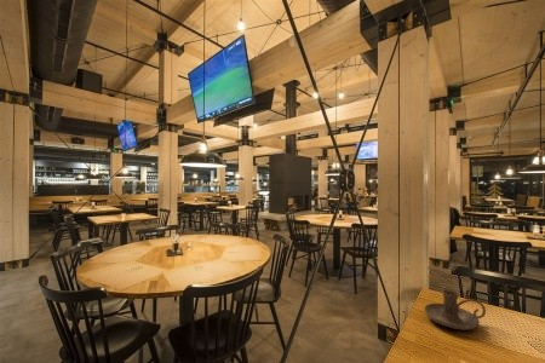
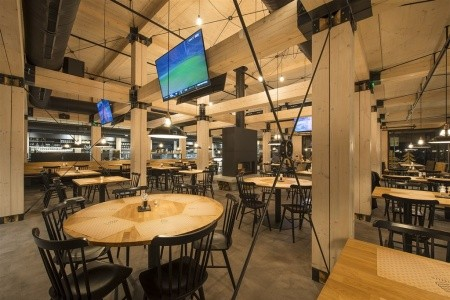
- candle holder (455, 306)
